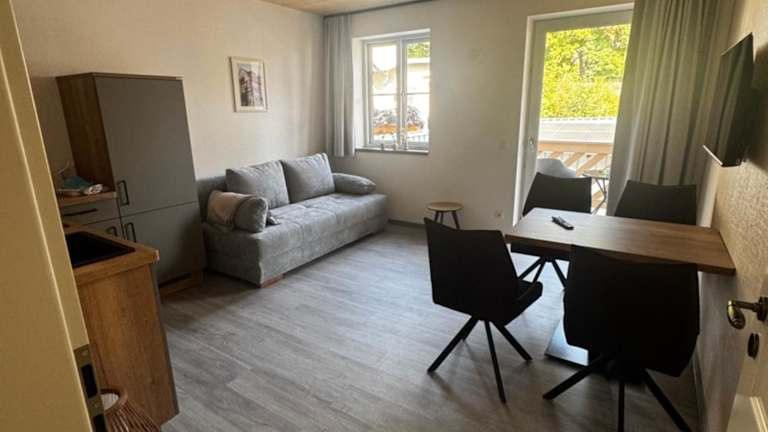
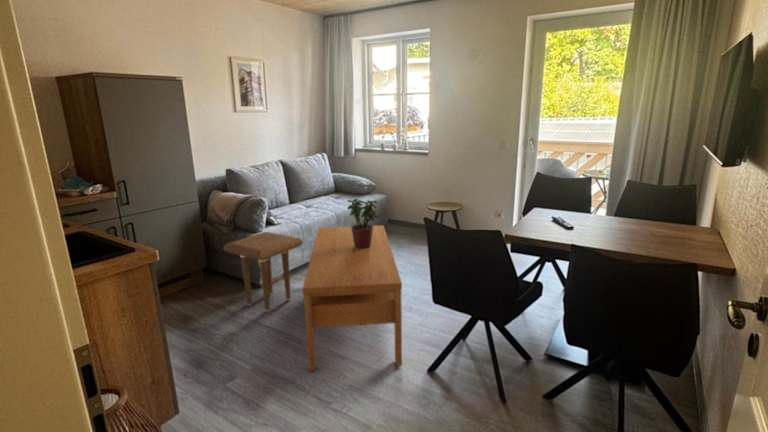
+ side table (266, 271)
+ coffee table (353, 284)
+ potted plant (359, 221)
